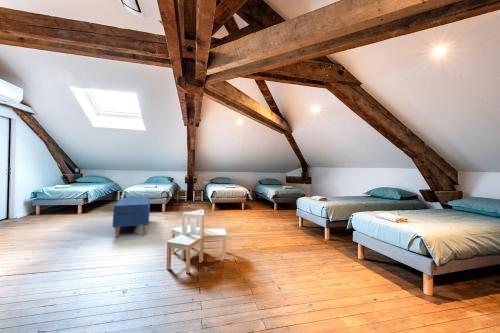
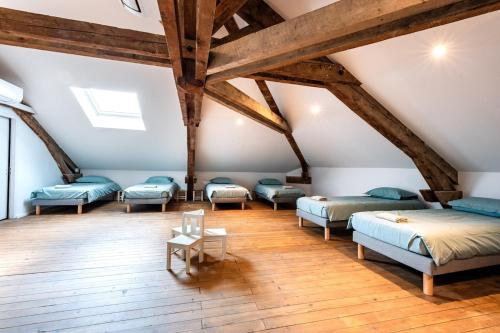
- bench (133, 214)
